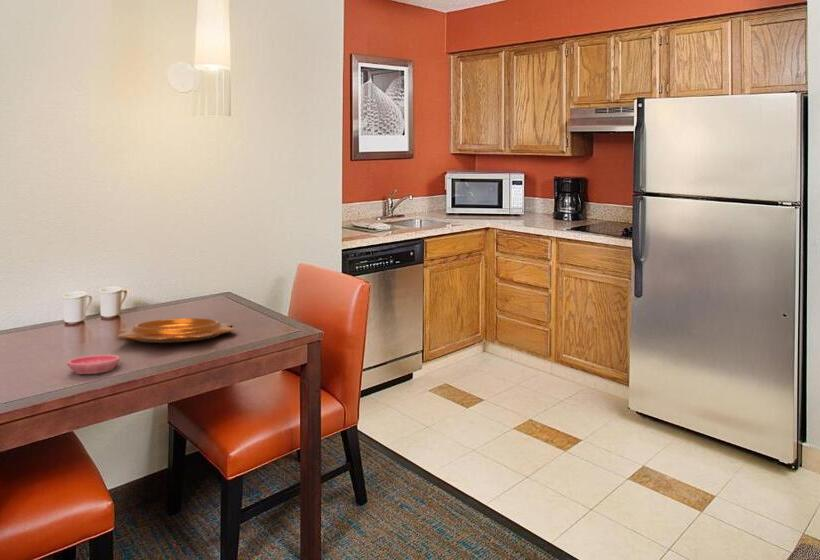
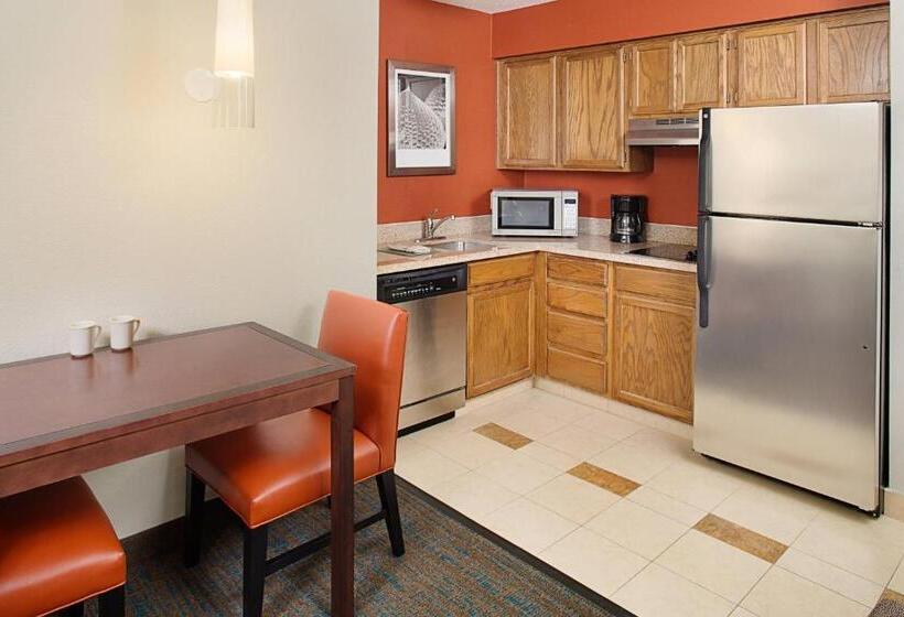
- saucer (94, 364)
- decorative bowl (178, 329)
